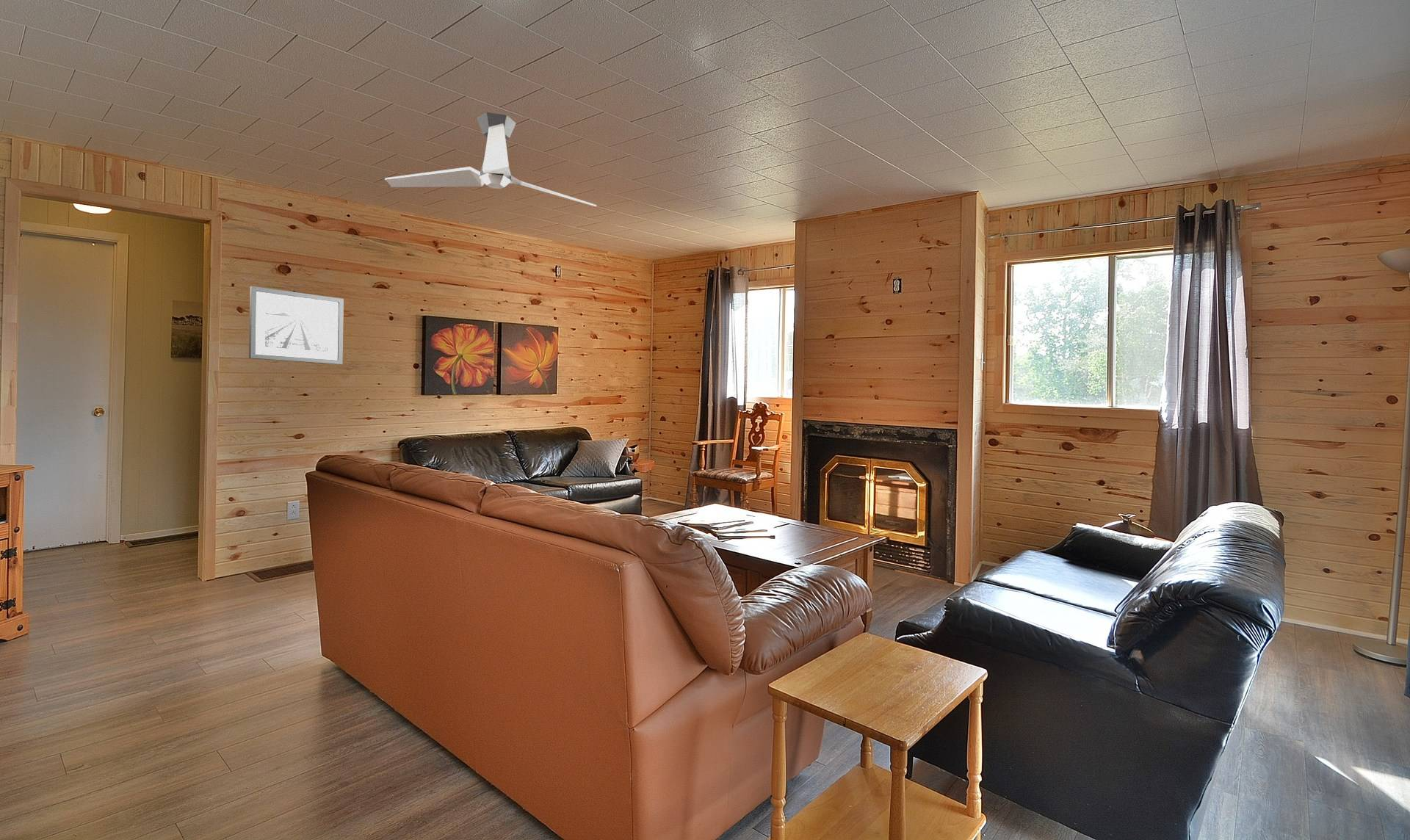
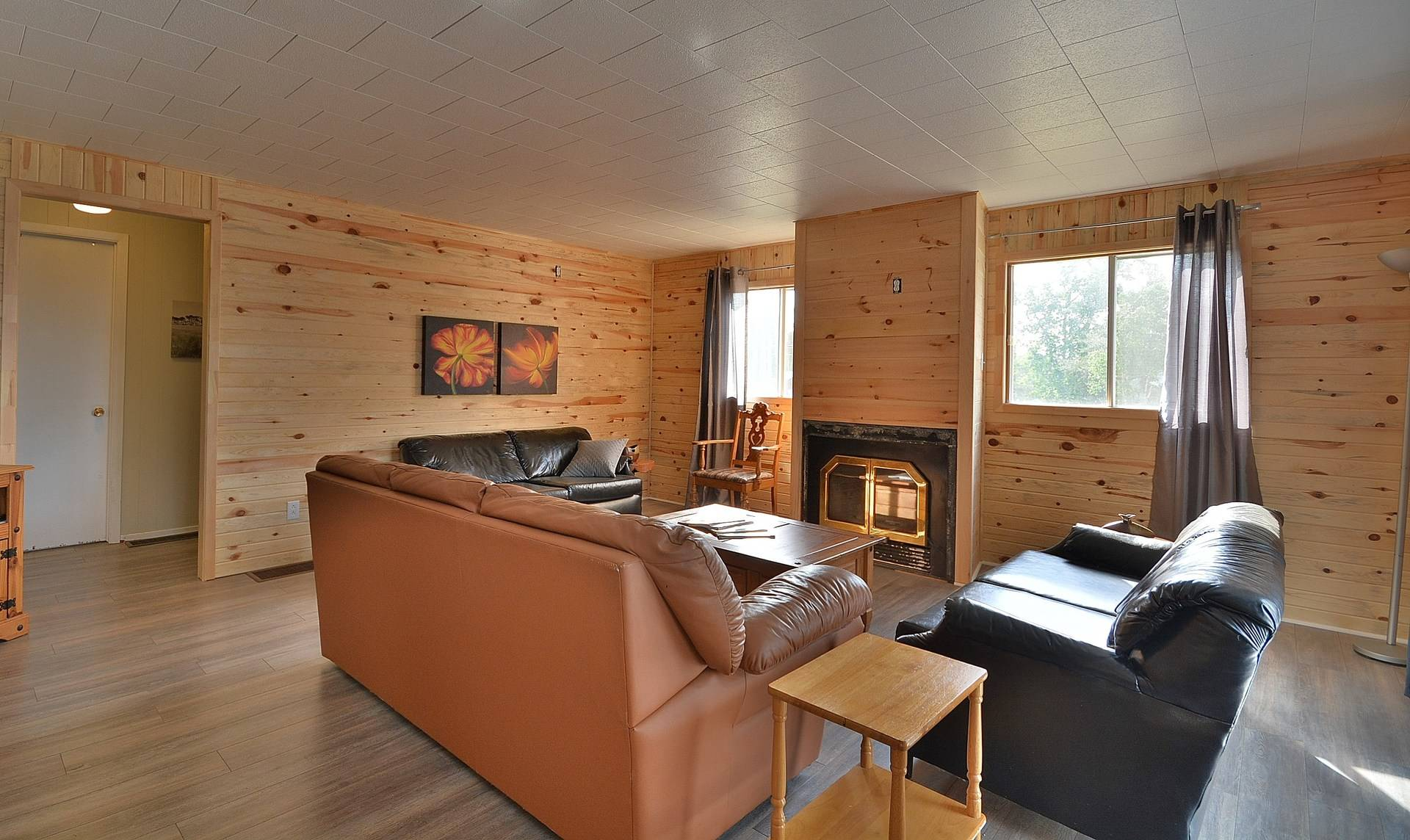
- wall art (298, 327)
- ceiling fan (496, 142)
